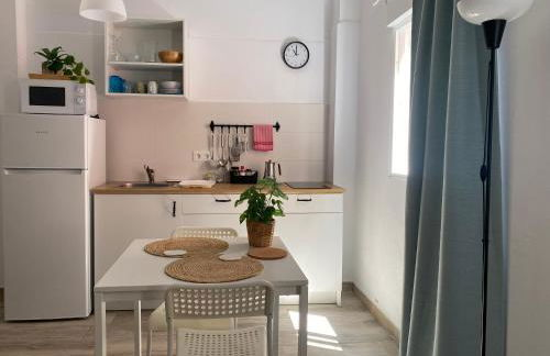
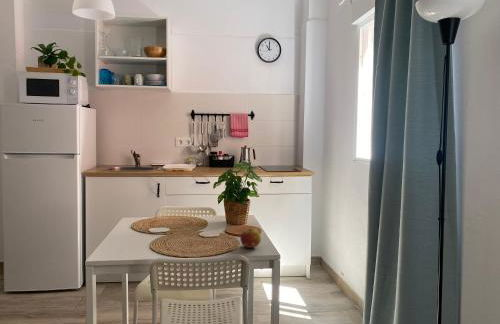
+ fruit (250, 238)
